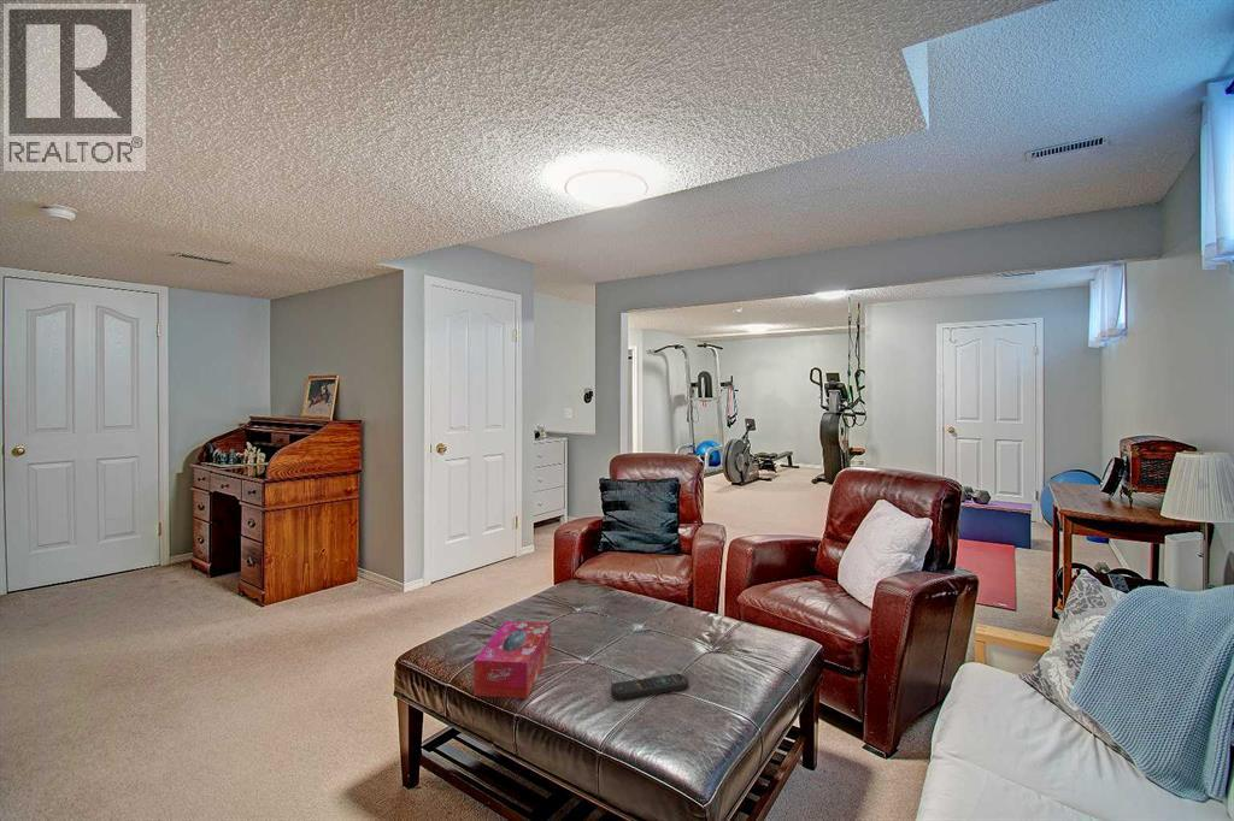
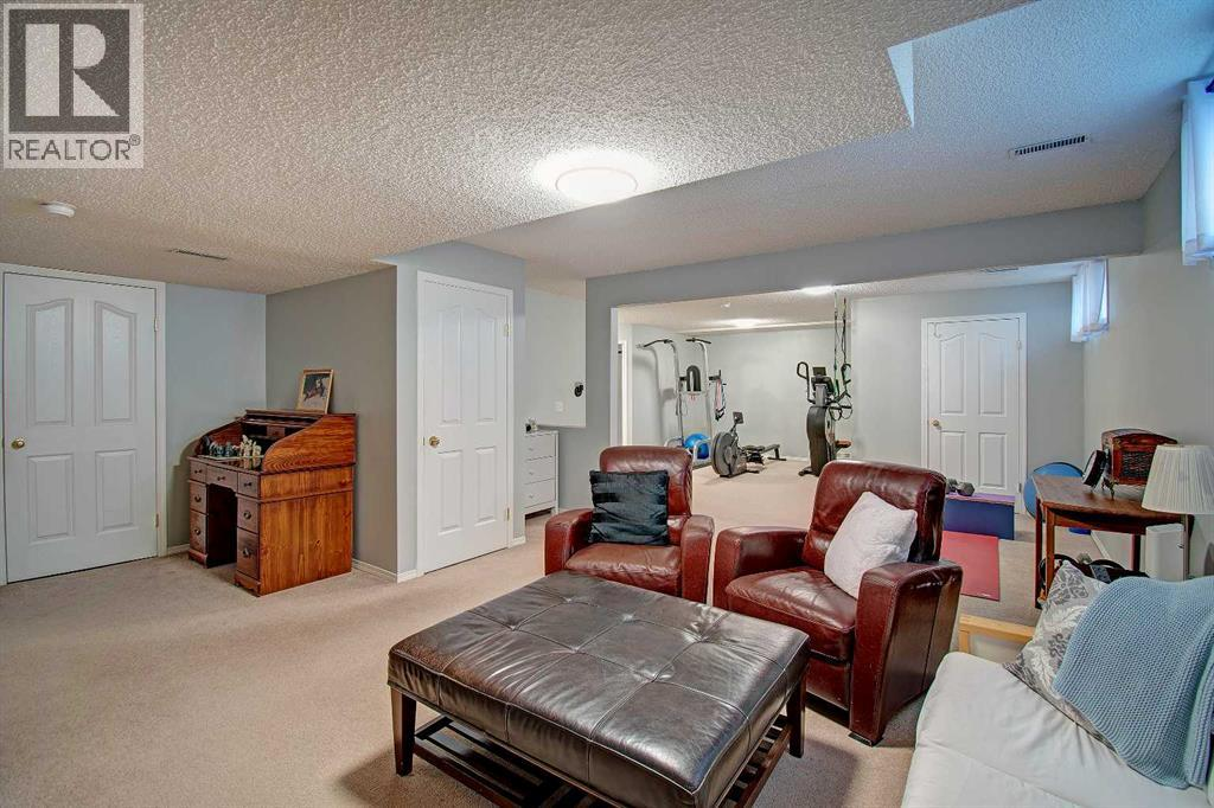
- remote control (650, 685)
- tissue box (515, 656)
